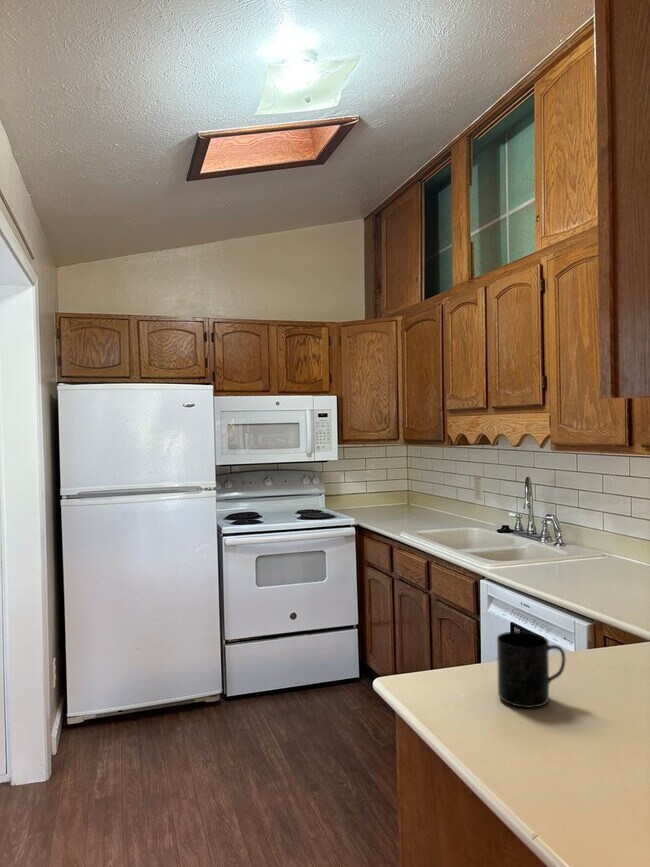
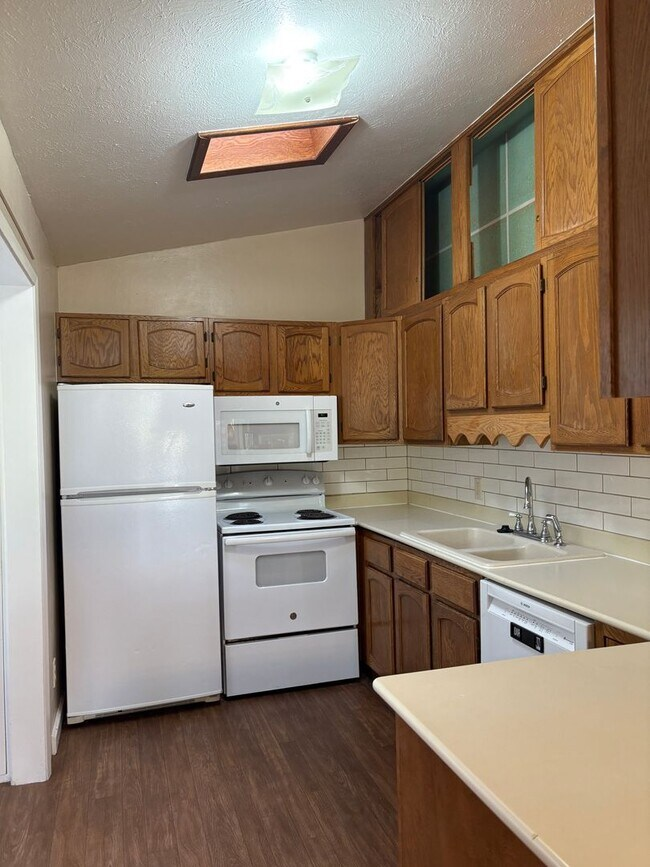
- mug (531, 669)
